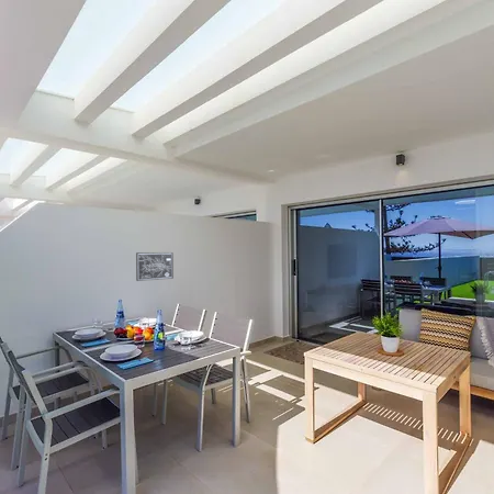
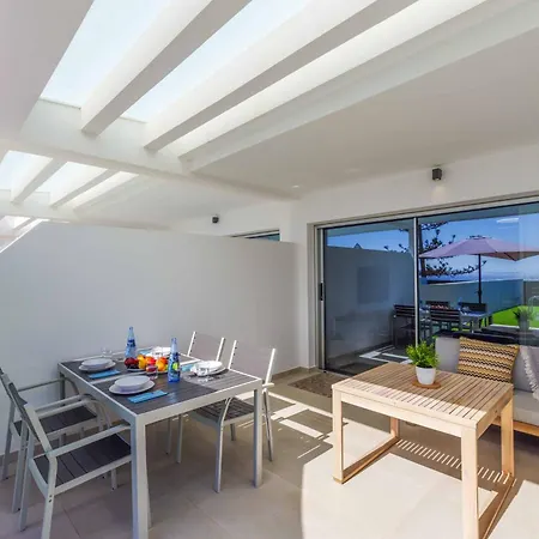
- wall art (155, 266)
